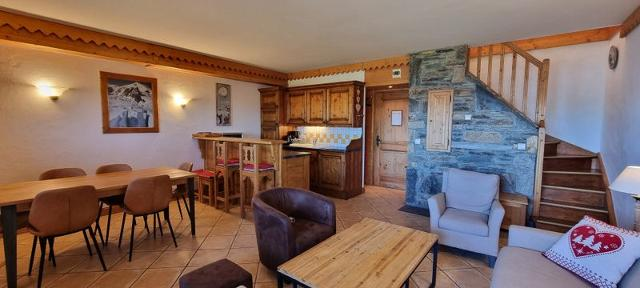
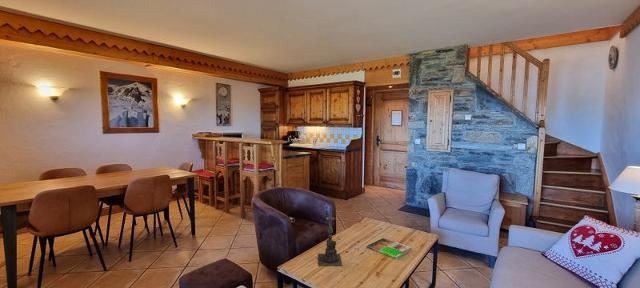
+ magazine (388, 247)
+ candle holder (329, 235)
